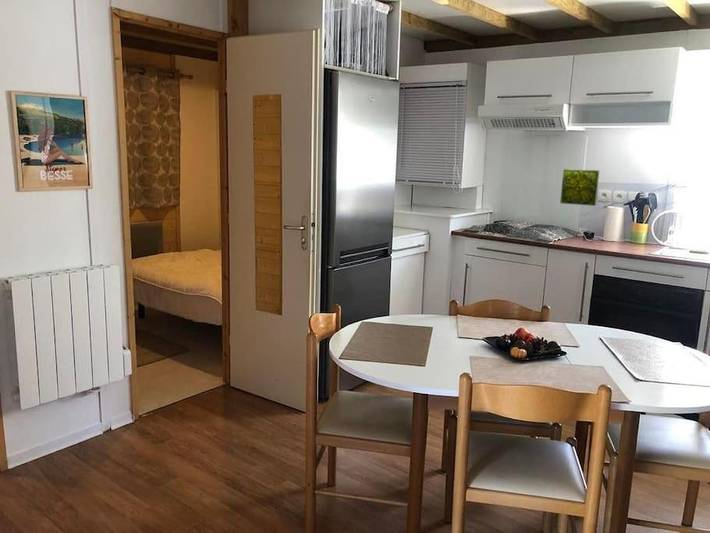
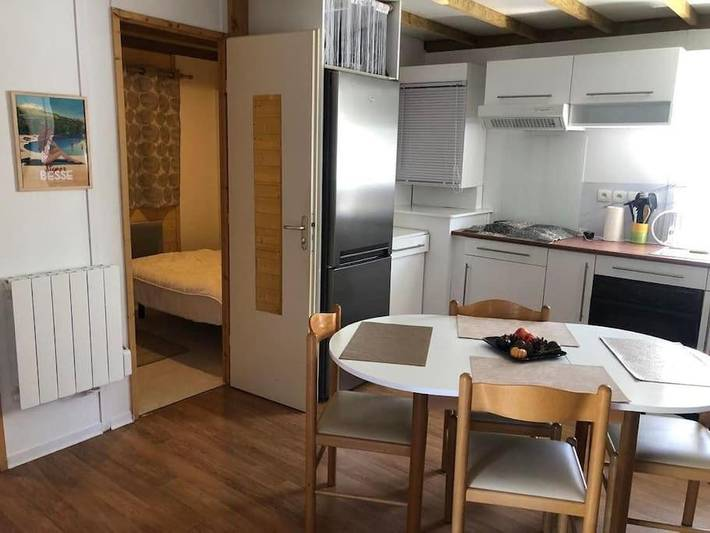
- decorative tile (579, 187)
